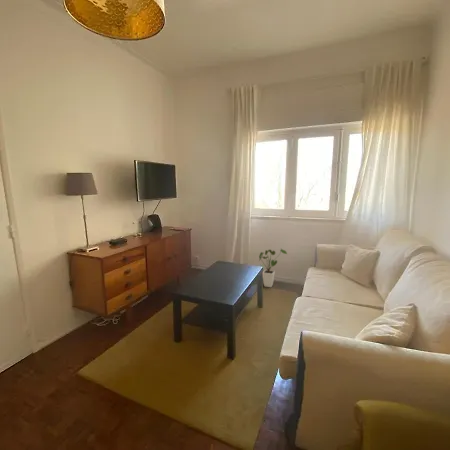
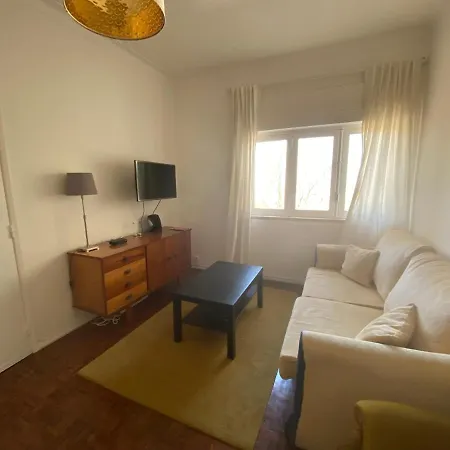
- house plant (270, 268)
